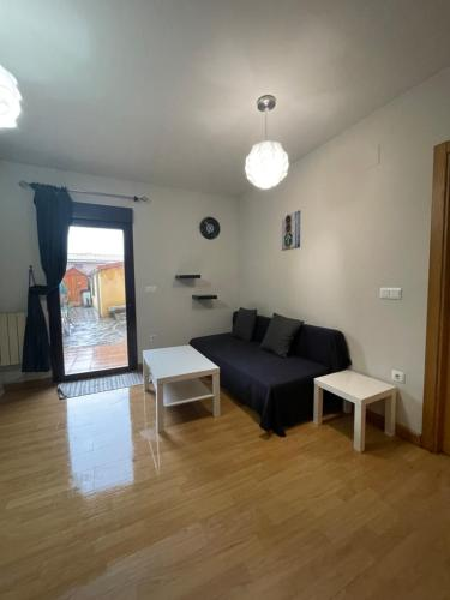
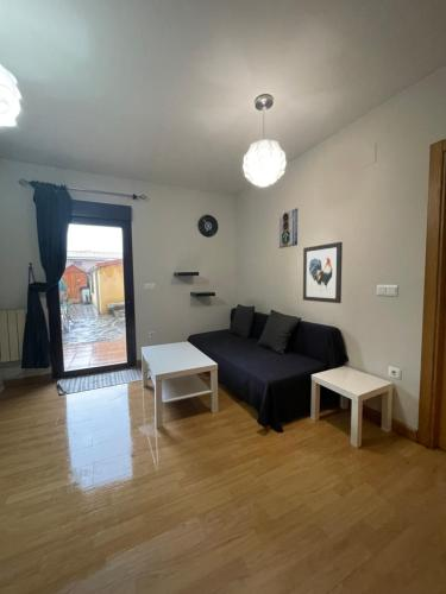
+ wall art (320, 273)
